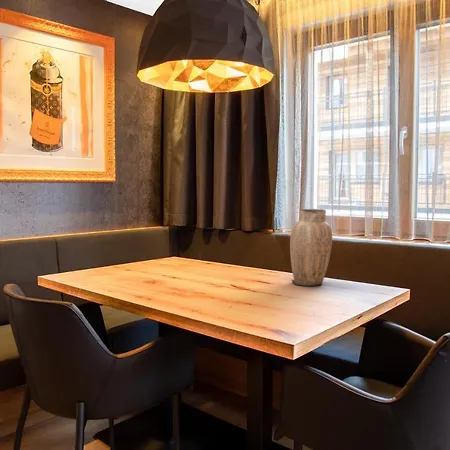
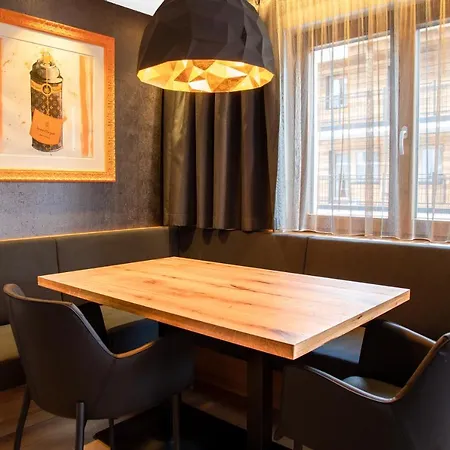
- vase (310, 246)
